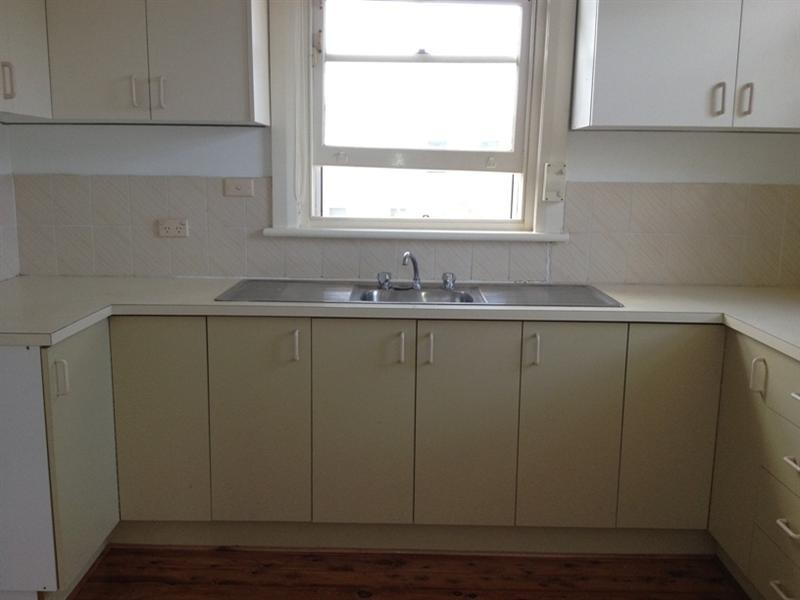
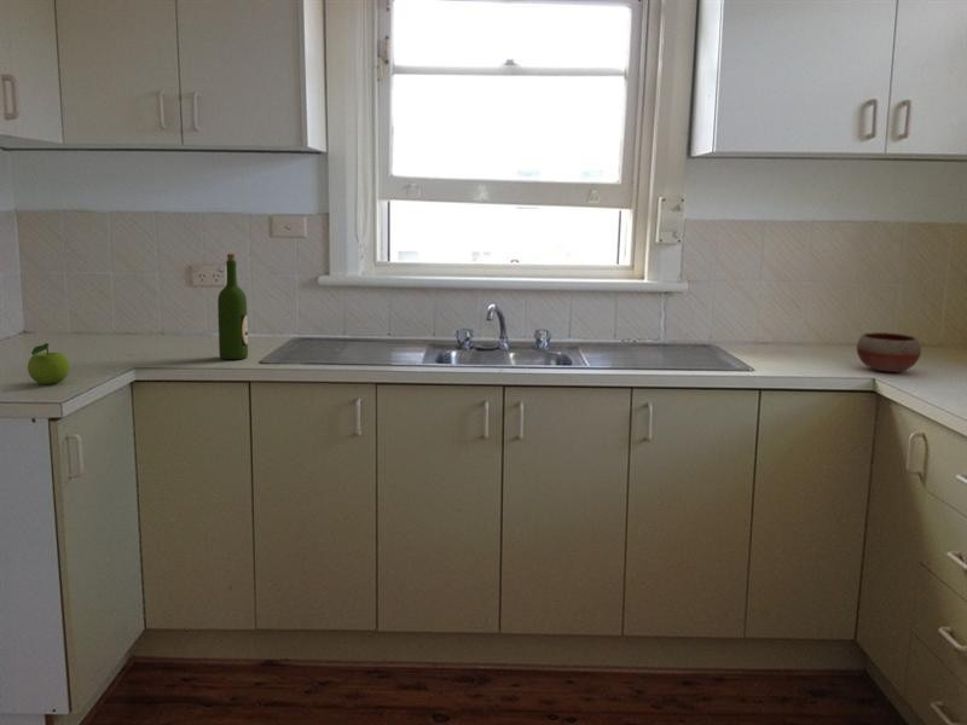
+ wine bottle (232, 306)
+ fruit (45, 364)
+ bowl (887, 352)
